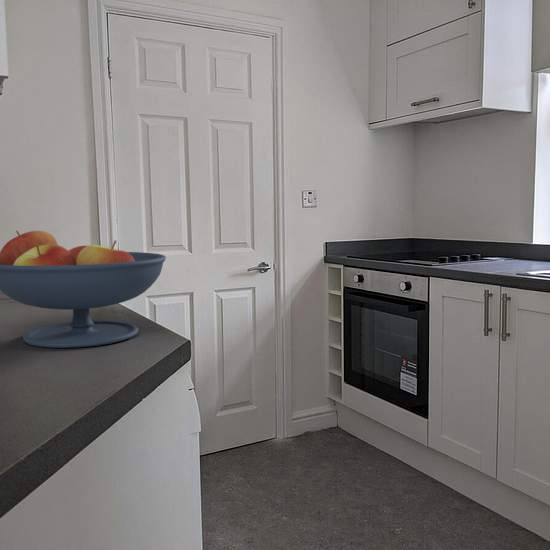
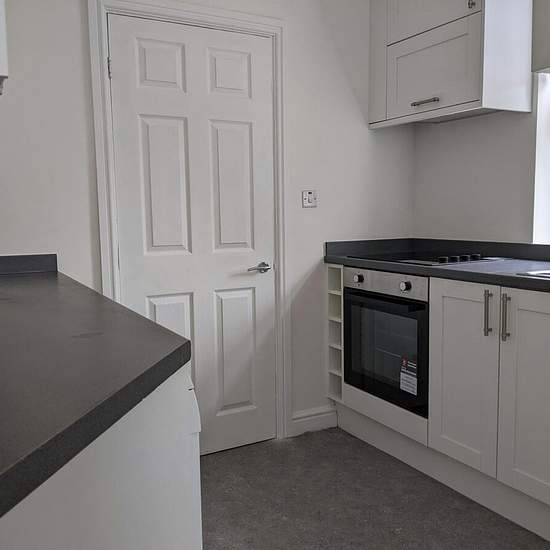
- fruit bowl (79, 283)
